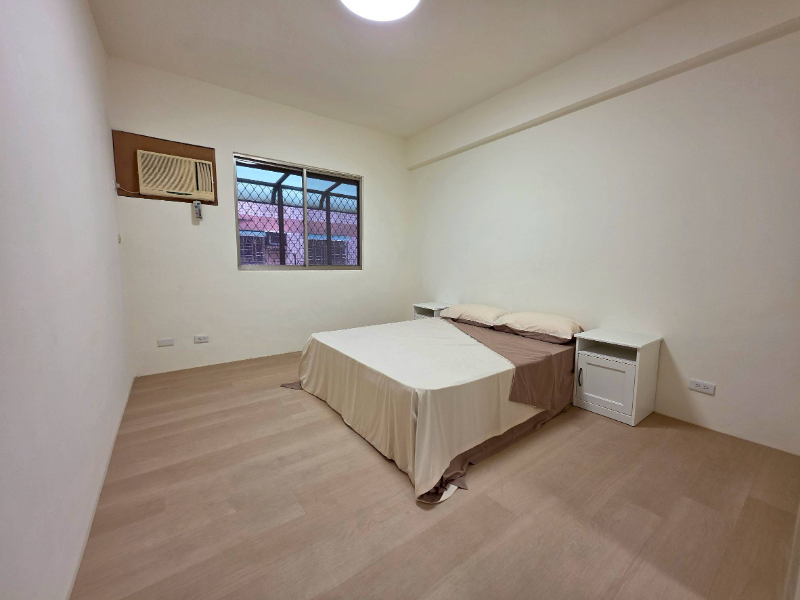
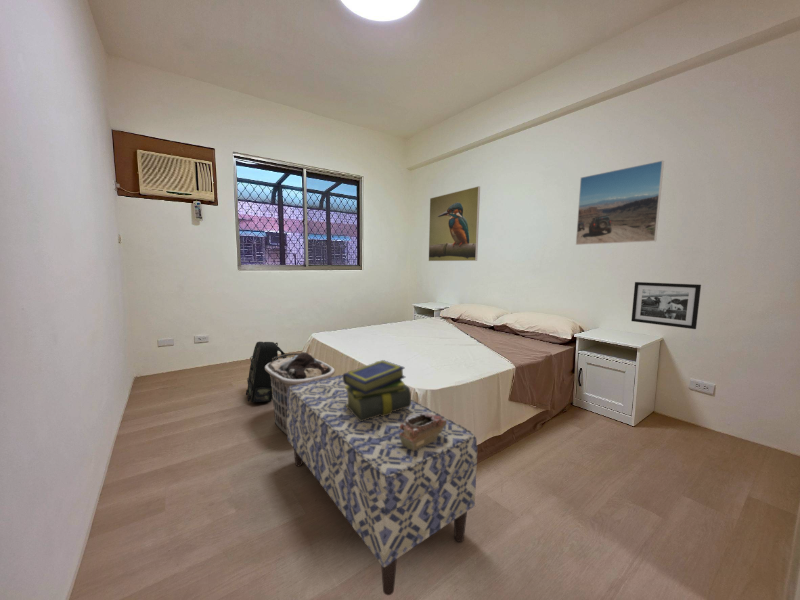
+ decorative box (421, 427)
+ bench (367, 451)
+ picture frame (663, 304)
+ clothes hamper (297, 384)
+ stack of books (376, 388)
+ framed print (615, 206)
+ backpack (265, 370)
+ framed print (451, 227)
